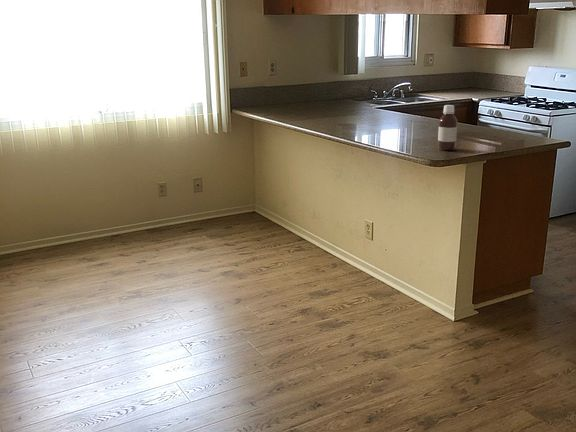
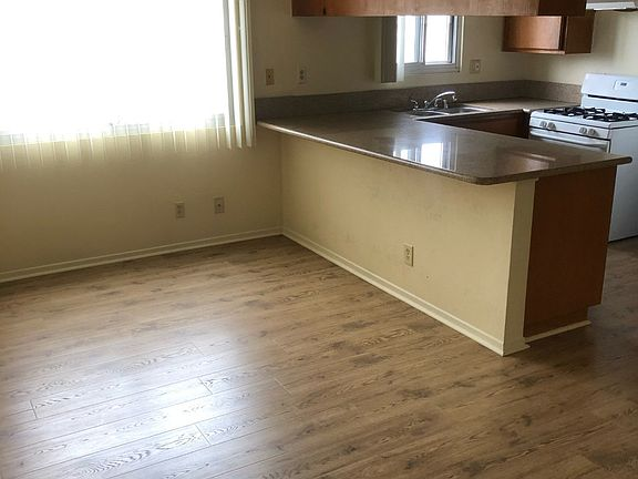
- bottle (447, 127)
